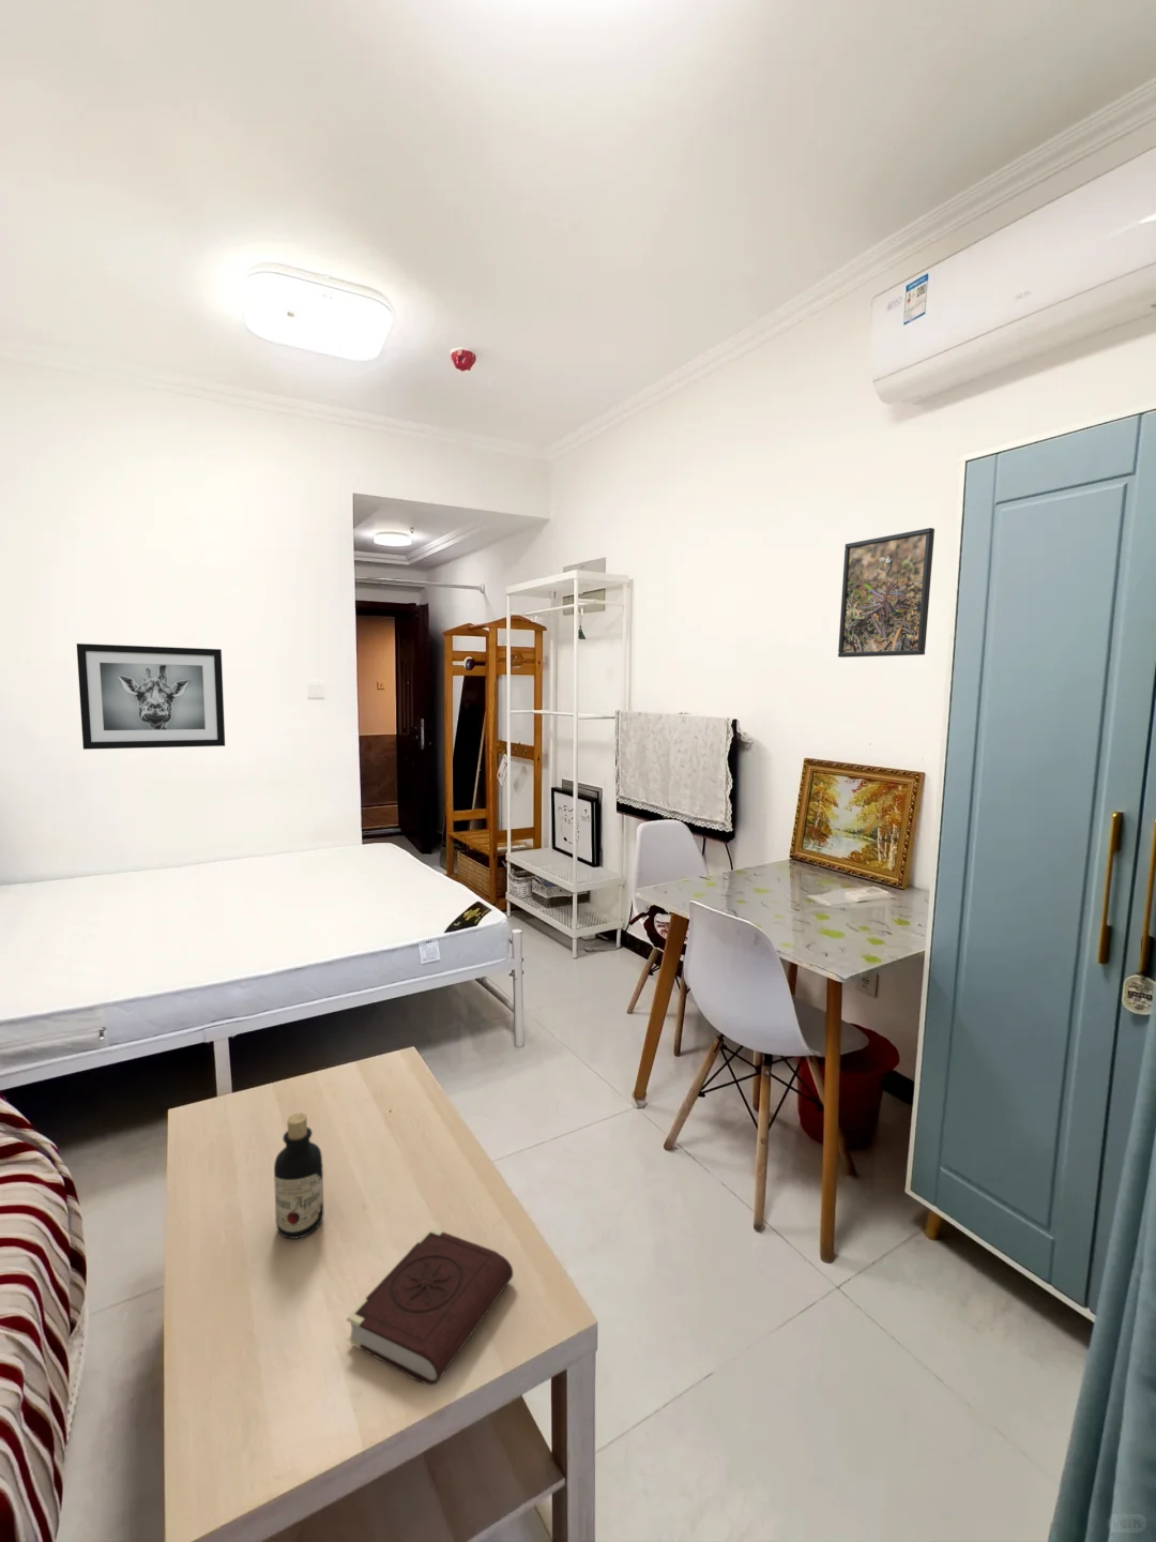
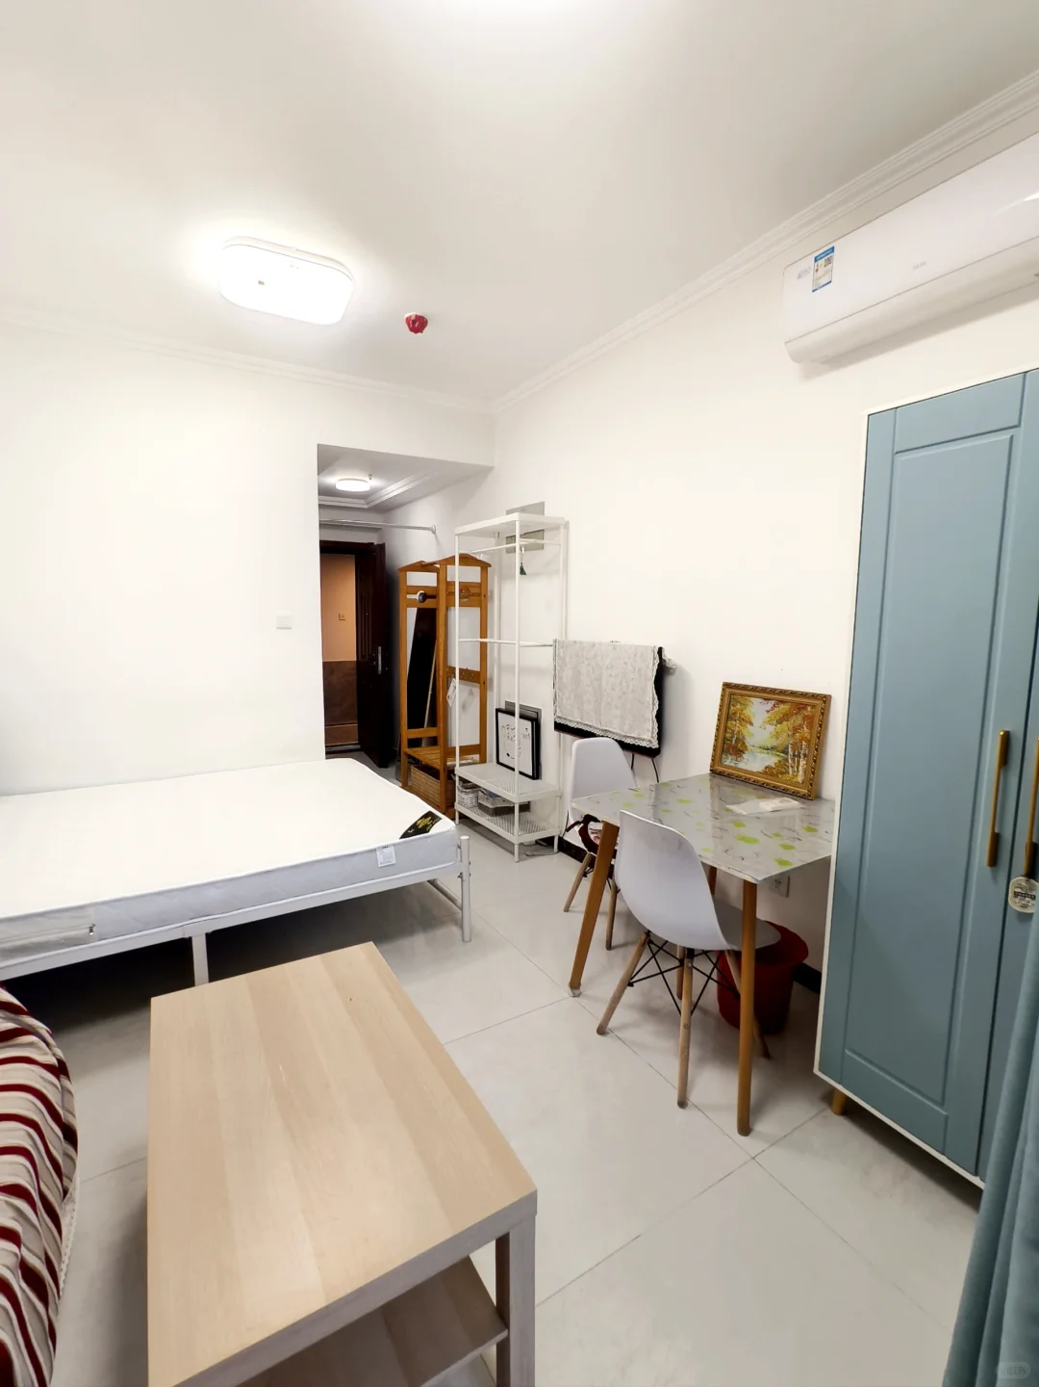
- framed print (883, 596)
- wall art (154, 697)
- bottle (299, 1172)
- book (433, 1298)
